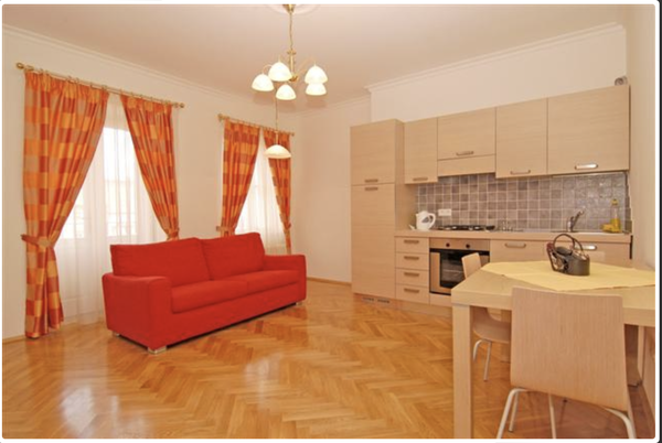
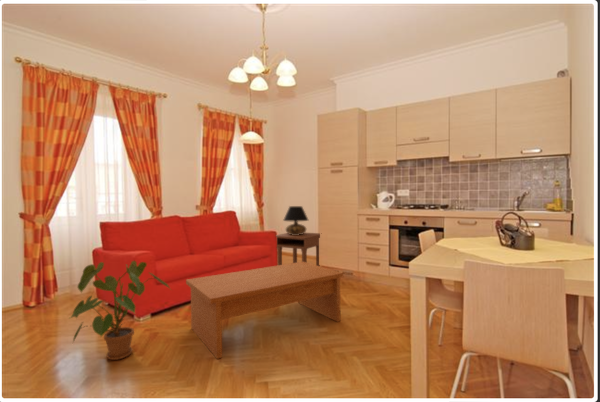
+ nightstand (296, 253)
+ coffee table (267, 300)
+ table lamp (295, 220)
+ house plant (120, 305)
